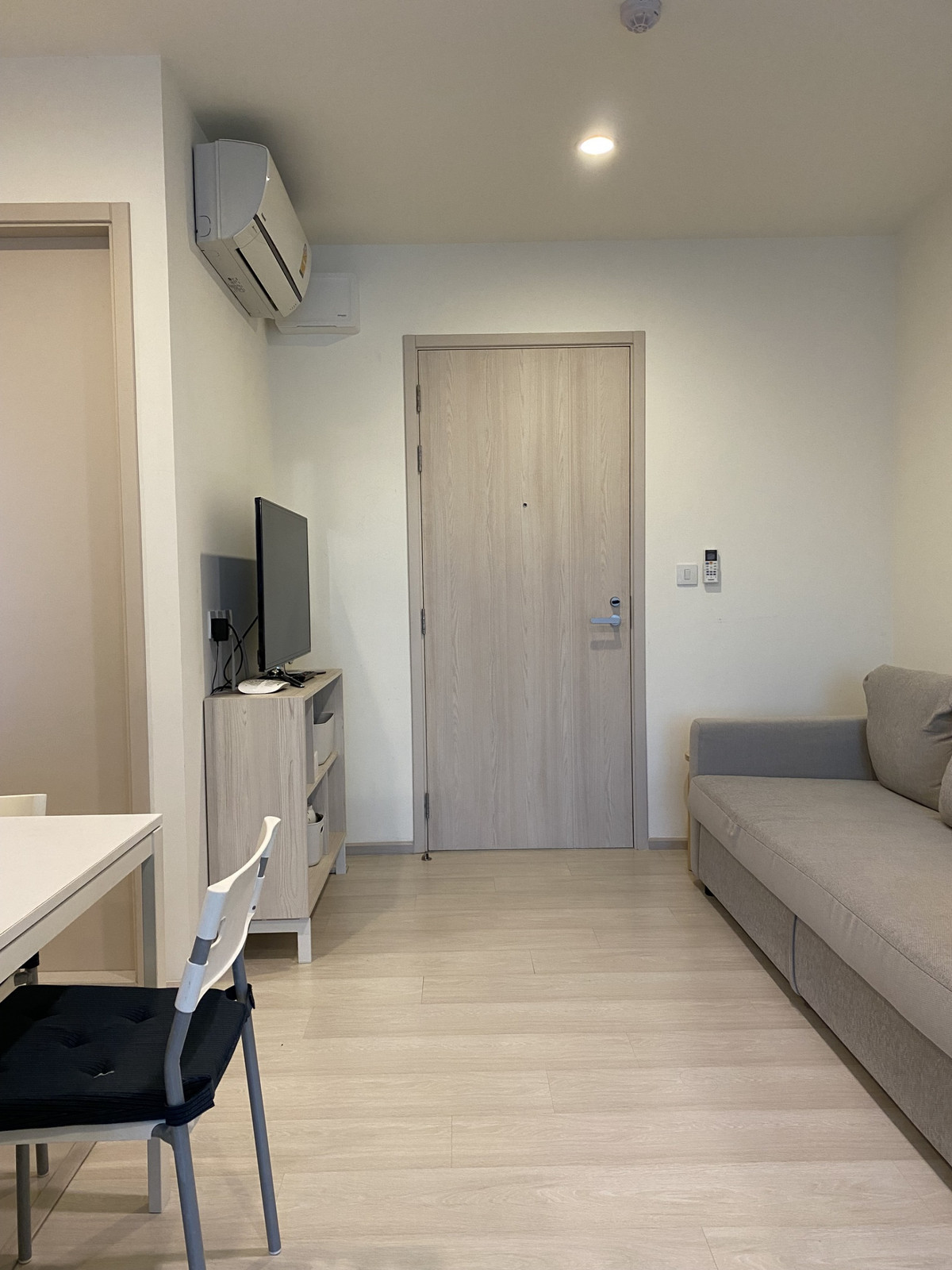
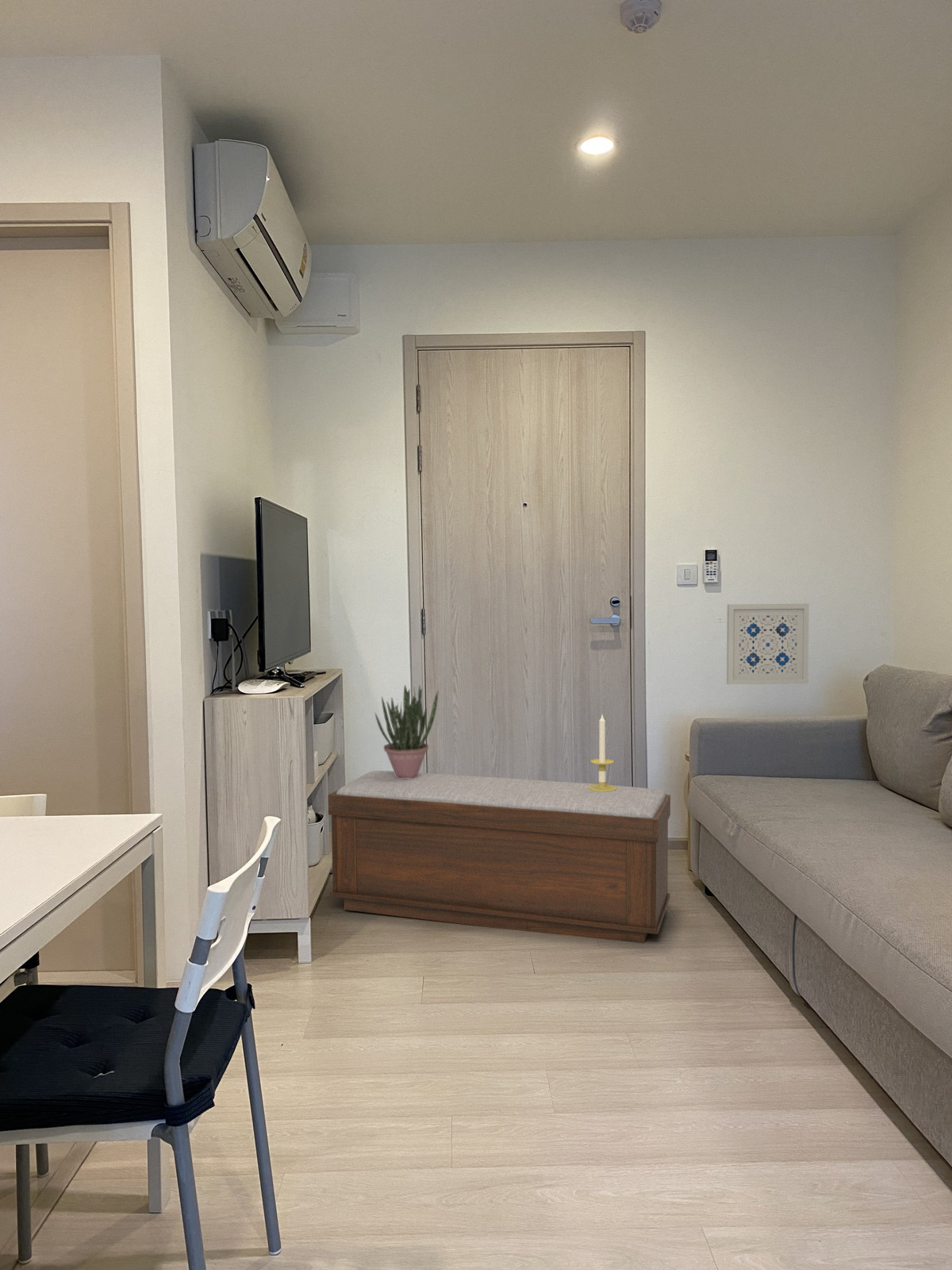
+ candle (602, 750)
+ bench (498, 848)
+ wall art (767, 644)
+ potted plant (407, 729)
